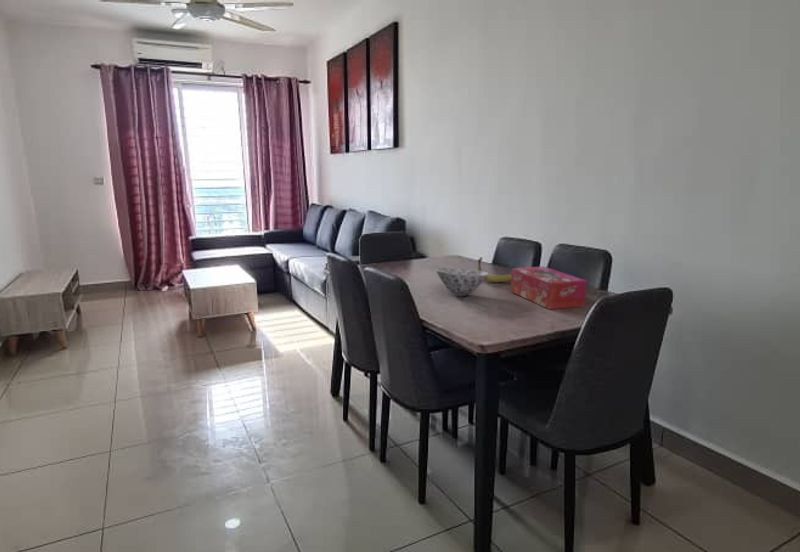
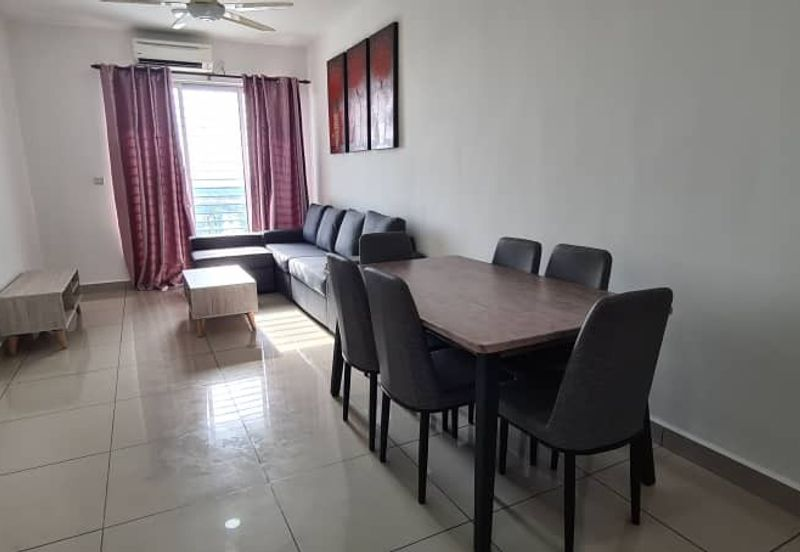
- bowl (461, 281)
- banana (498, 276)
- tissue box (546, 286)
